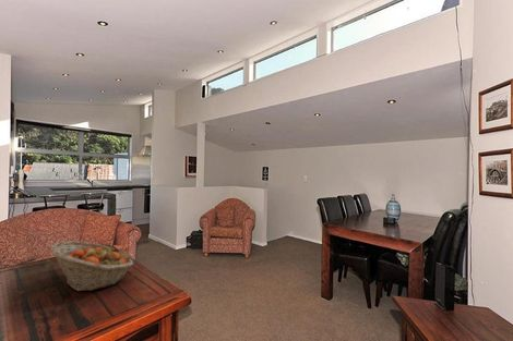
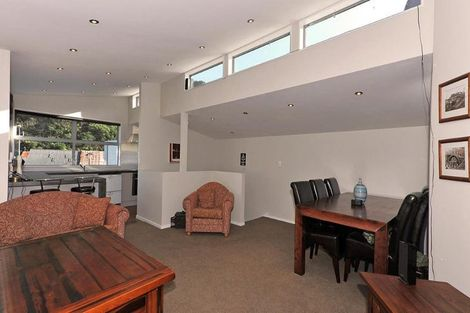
- fruit basket (93, 260)
